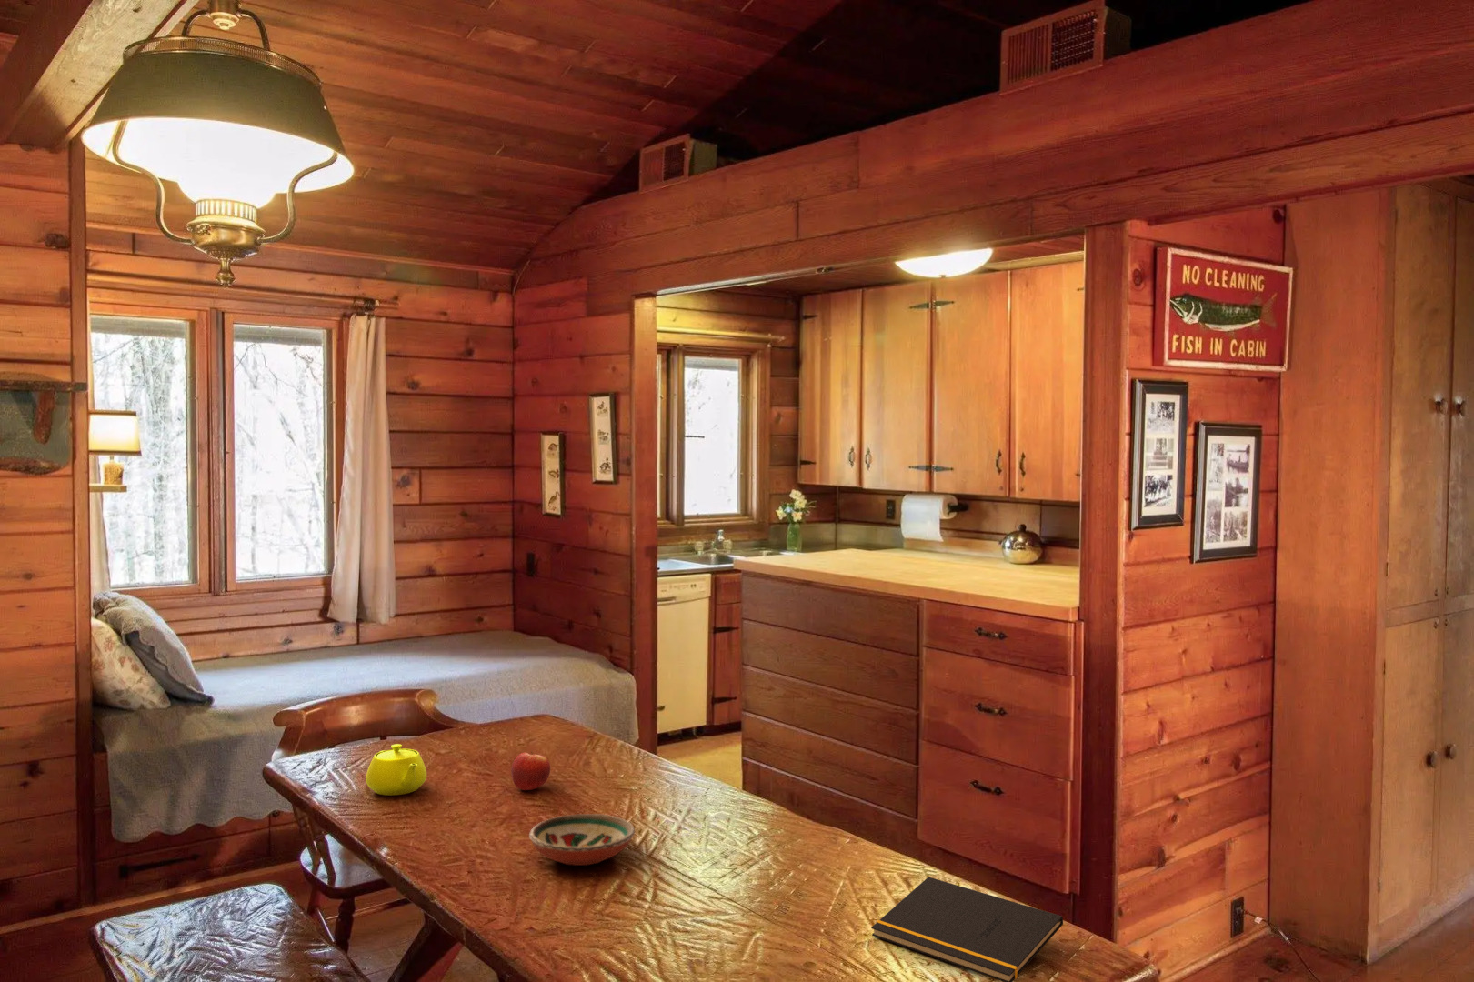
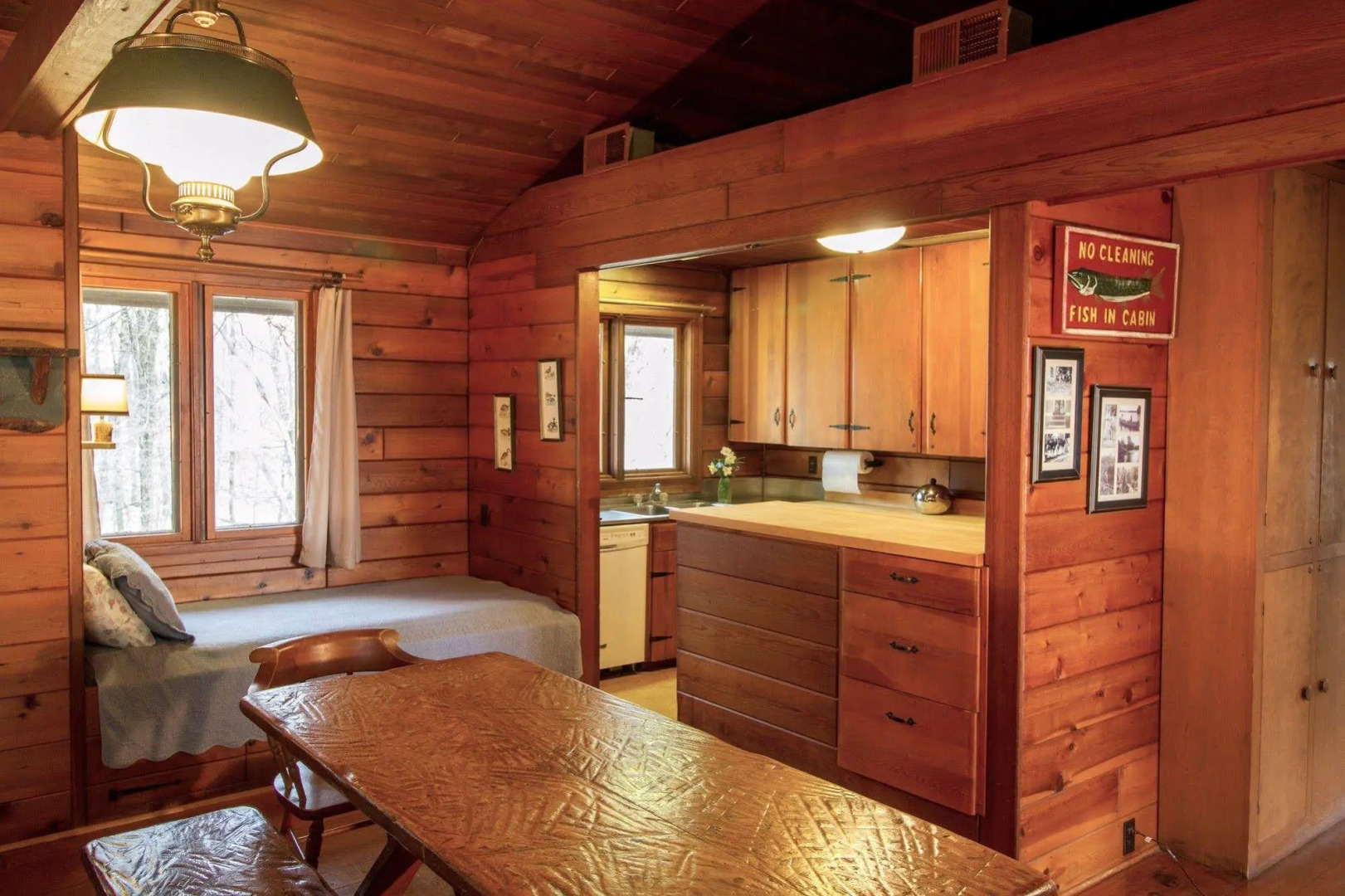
- decorative bowl (582, 843)
- notepad (965, 926)
- teapot (398, 767)
- fruit (530, 770)
